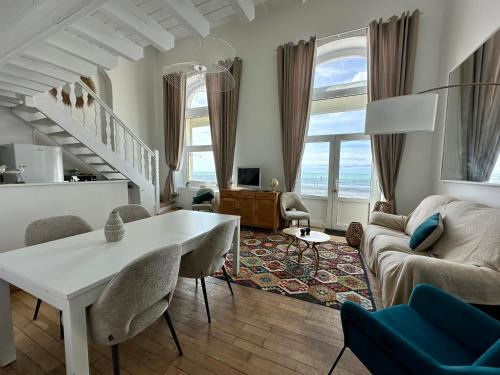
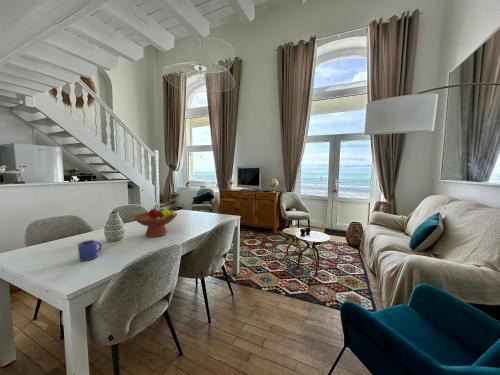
+ fruit bowl (156, 221)
+ mug (90, 249)
